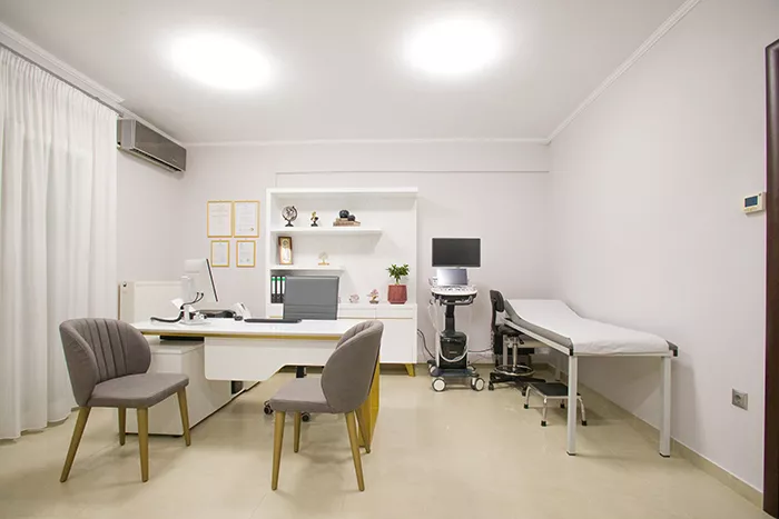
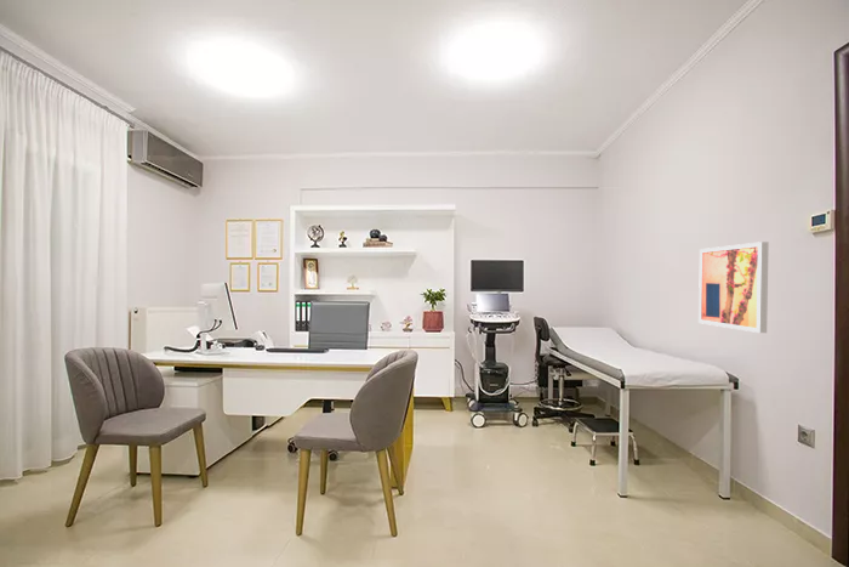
+ wall art (729, 287)
